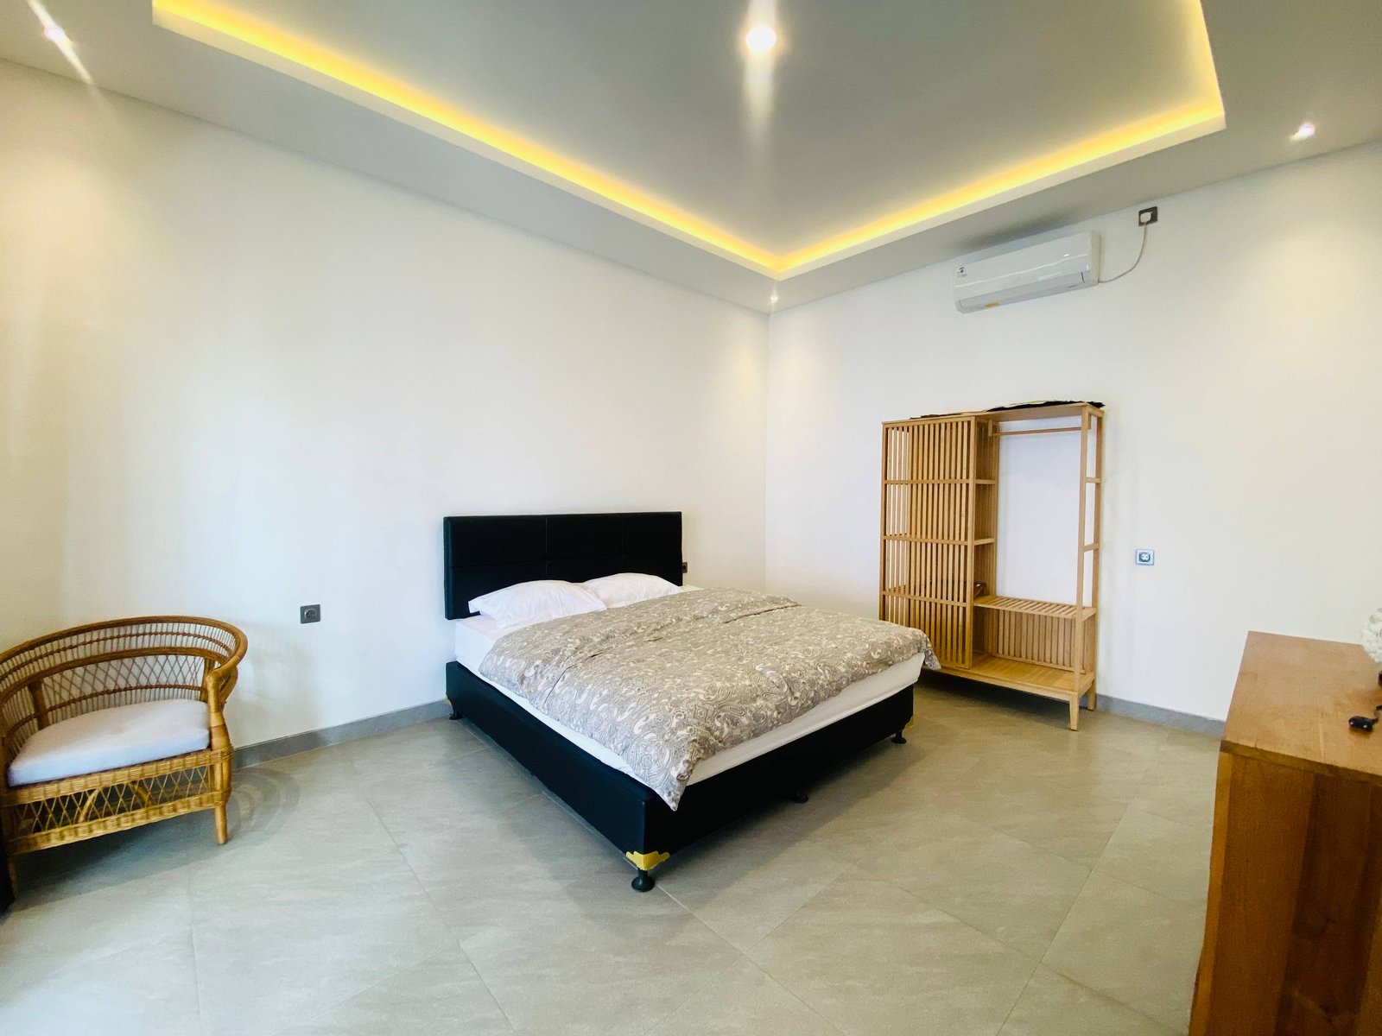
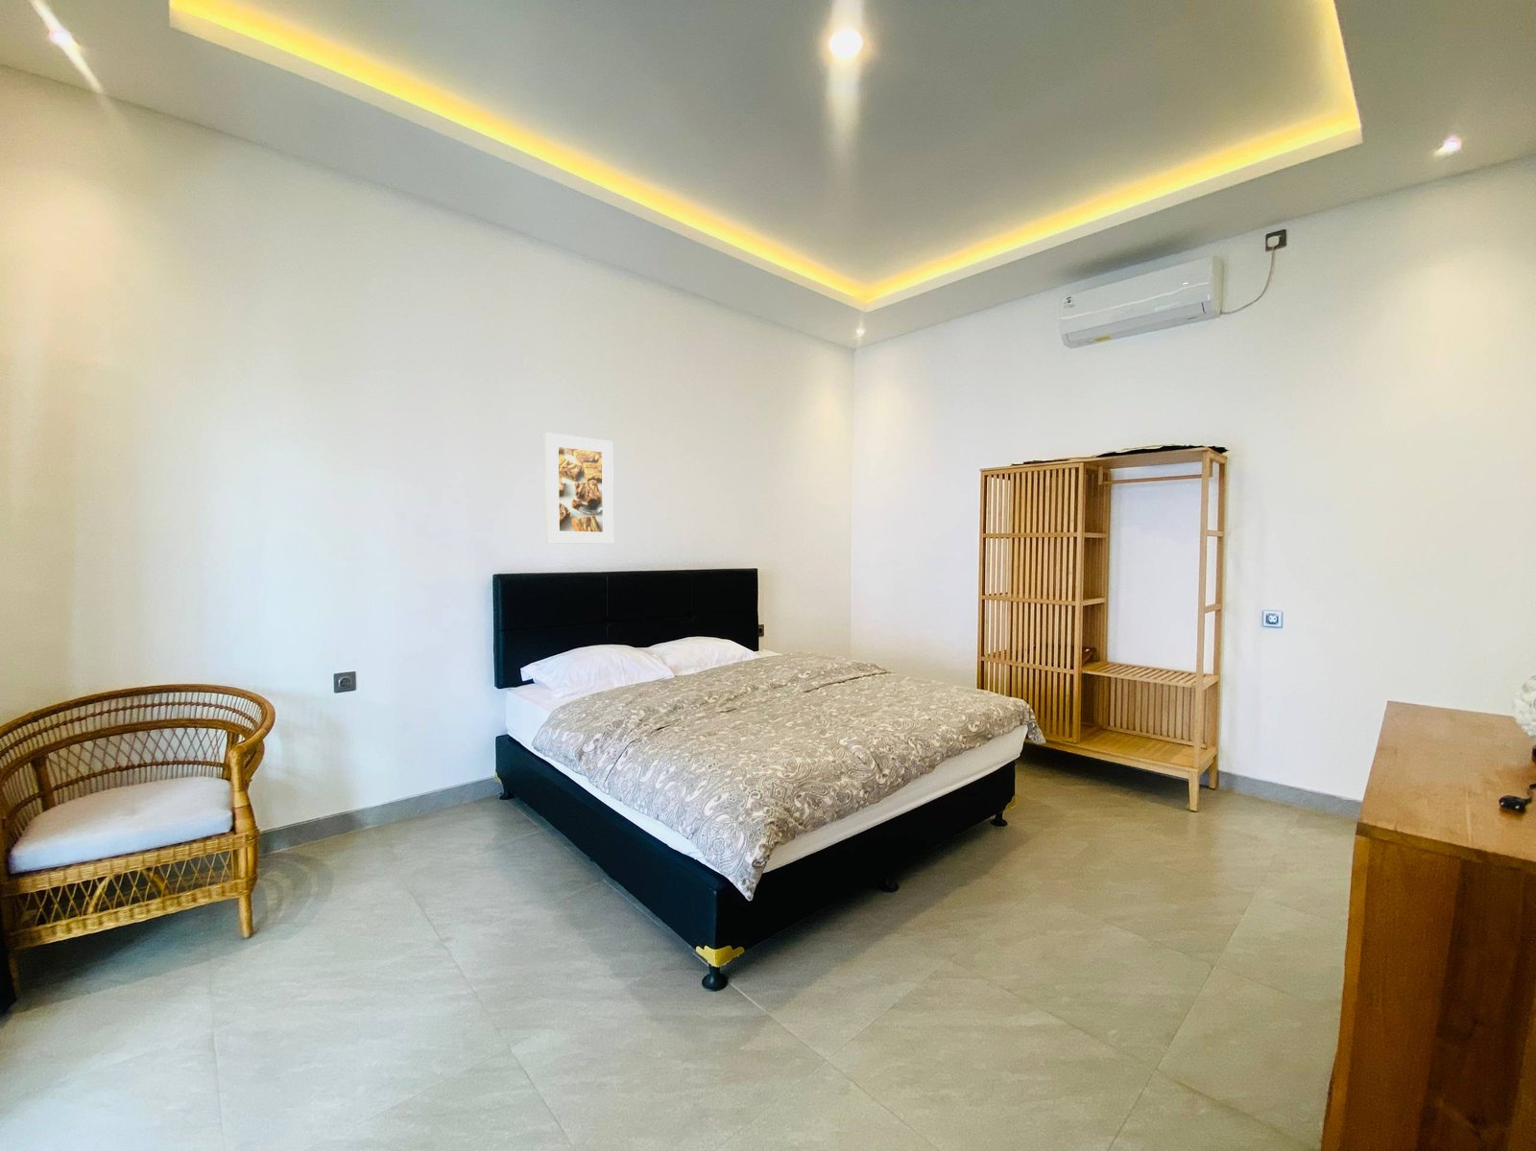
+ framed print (579, 490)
